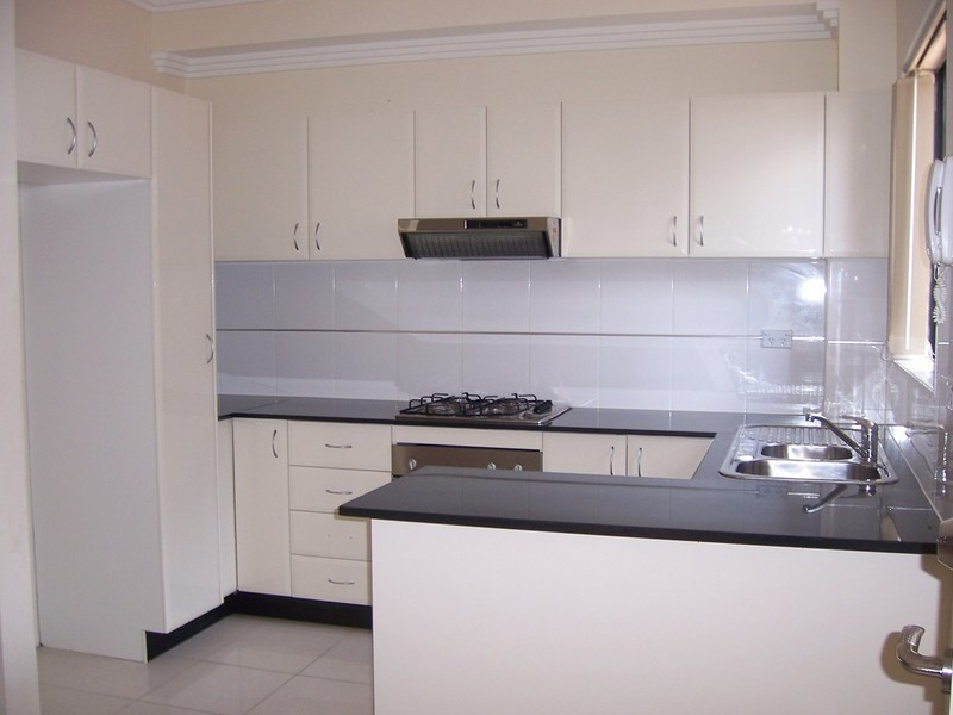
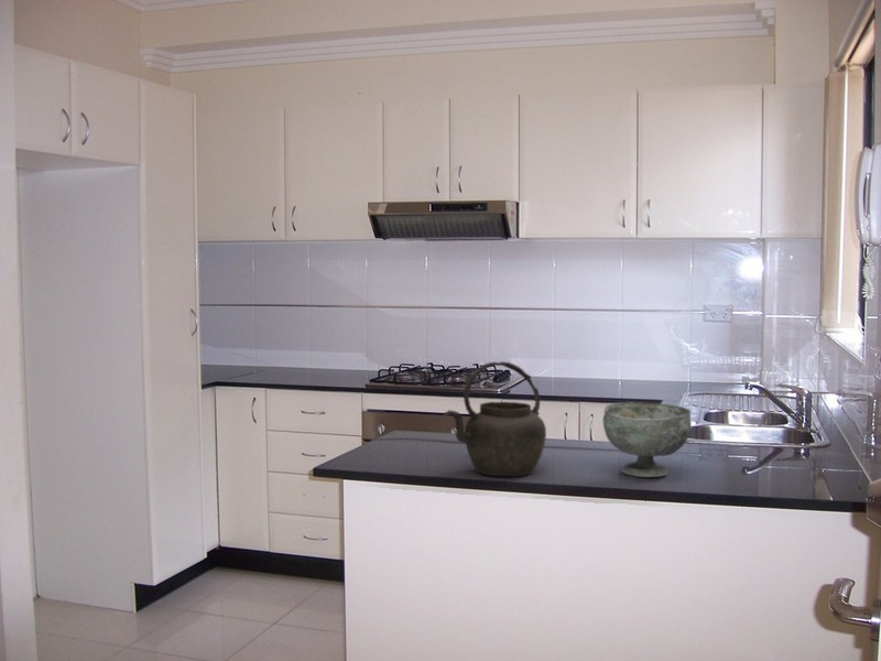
+ bowl (646, 440)
+ kettle (493, 416)
